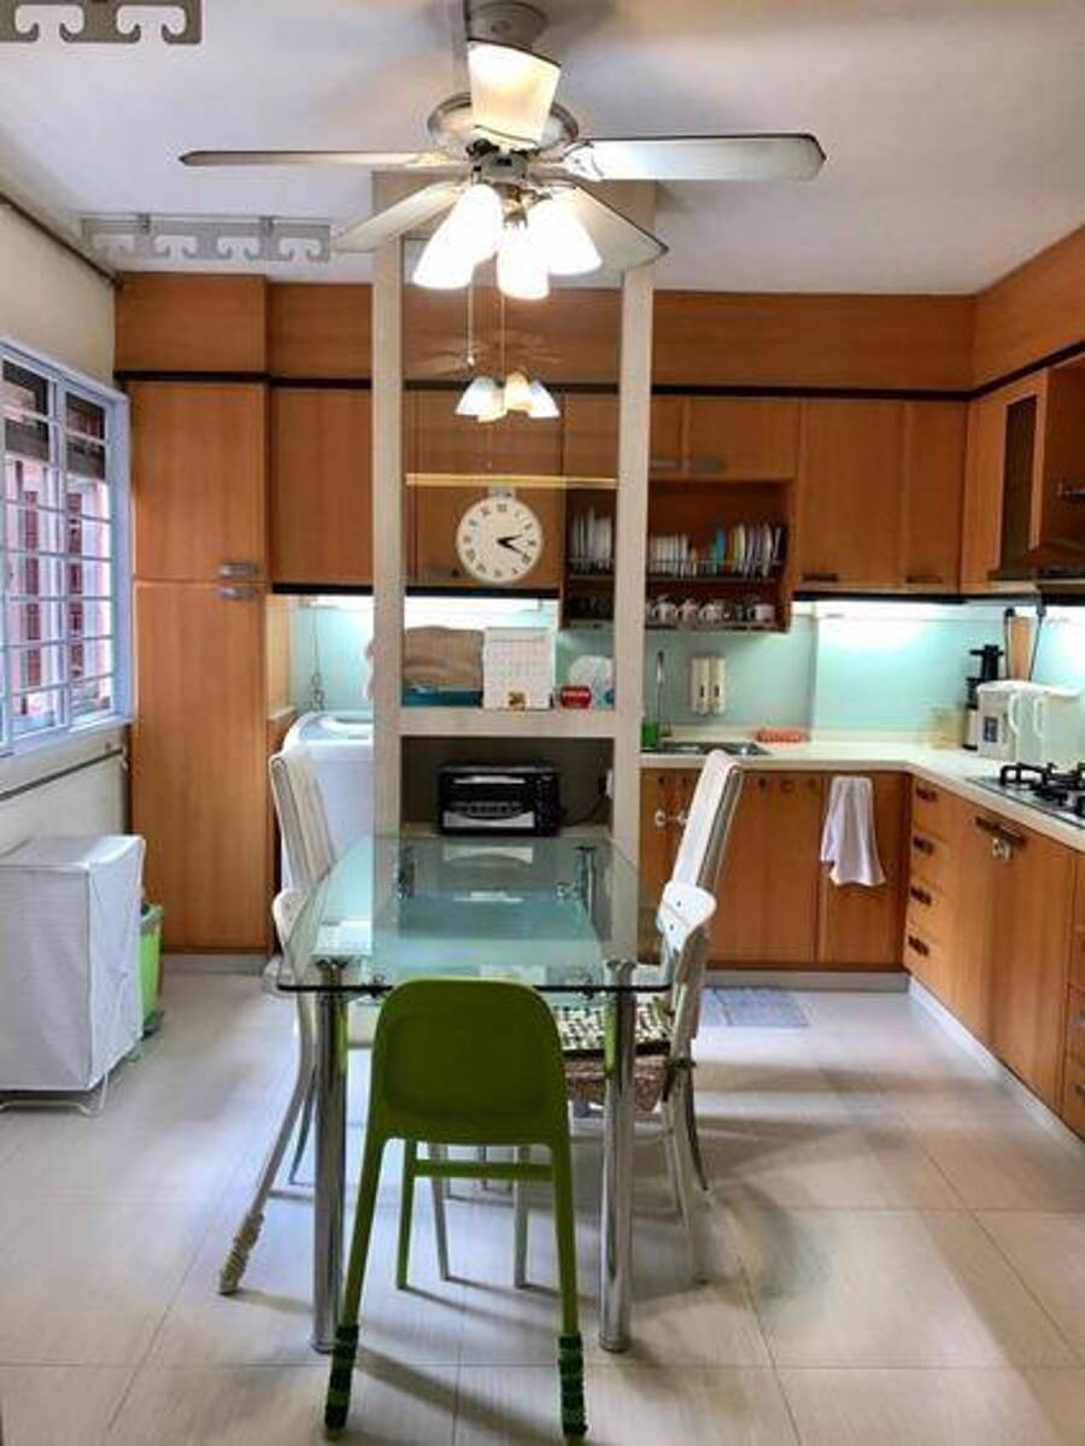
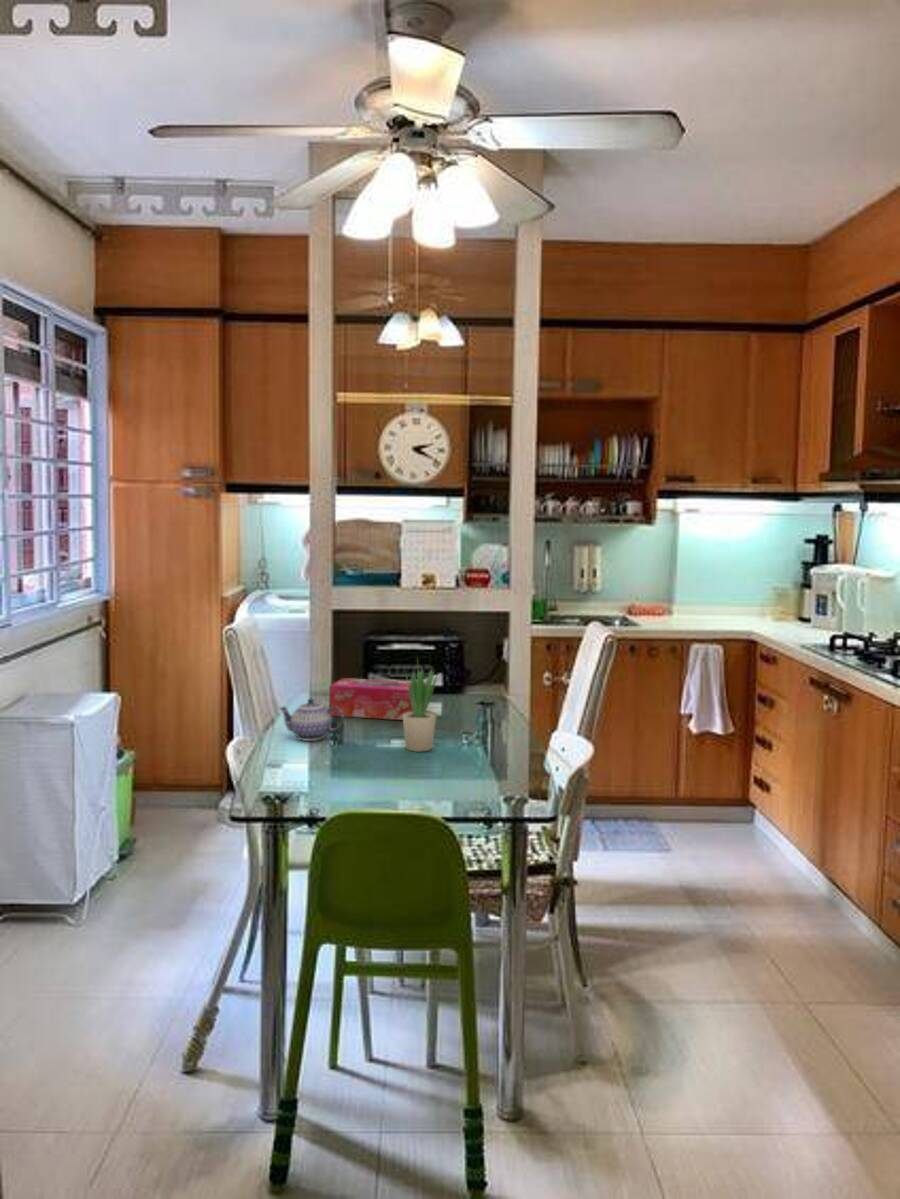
+ teapot (310, 718)
+ tissue box (377, 698)
+ potted plant (421, 701)
